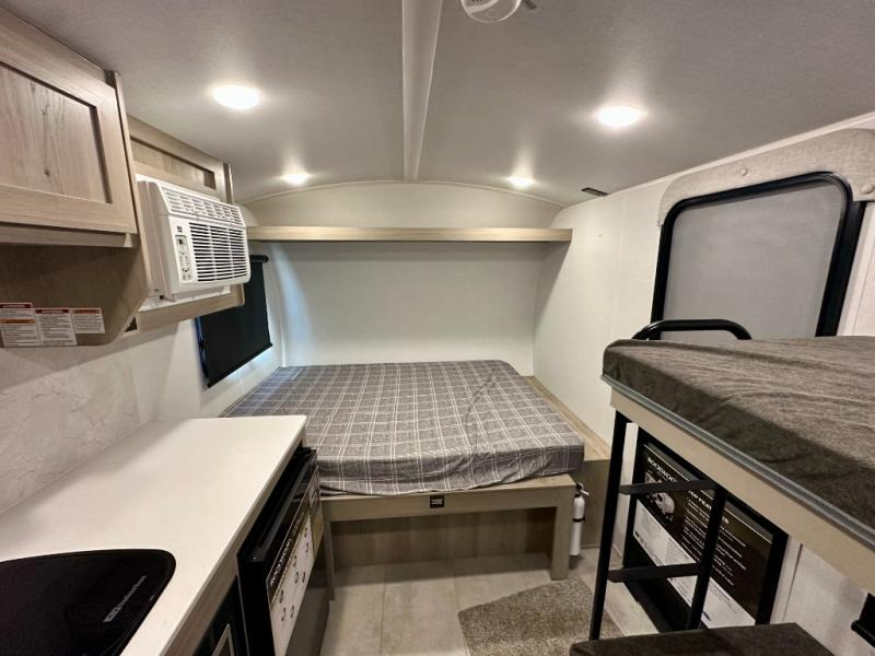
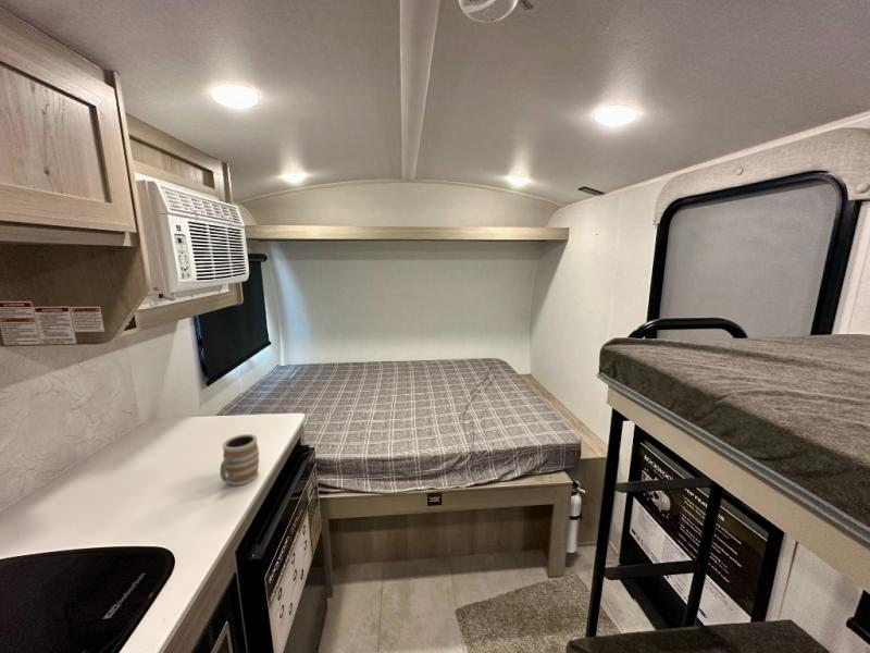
+ mug (237, 461)
